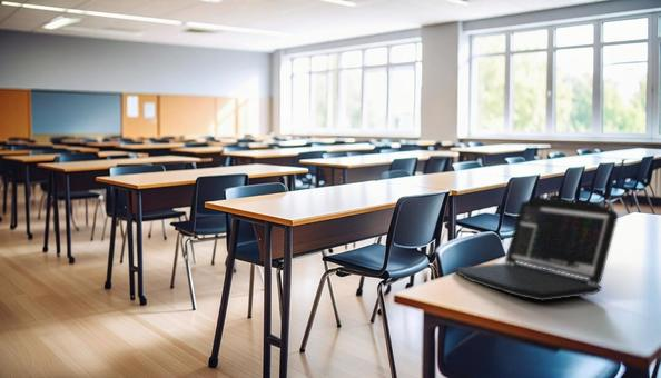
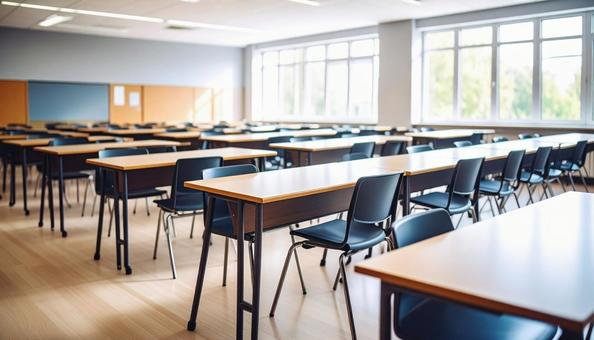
- laptop (529, 242)
